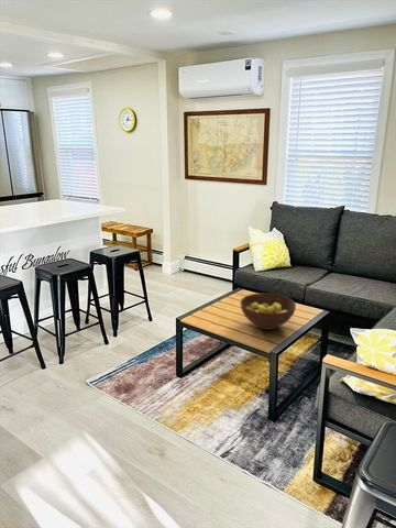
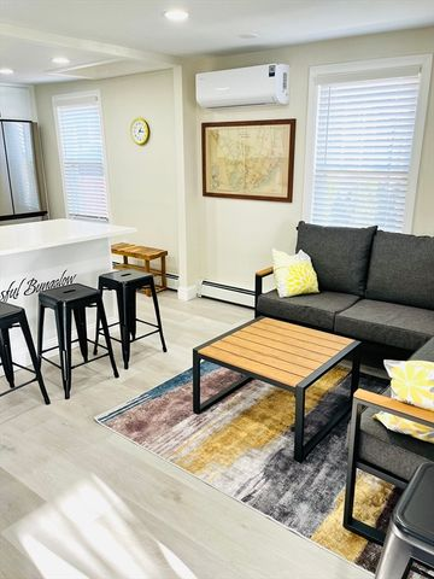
- fruit bowl (267, 314)
